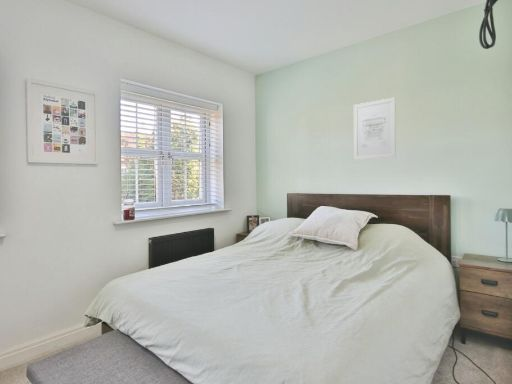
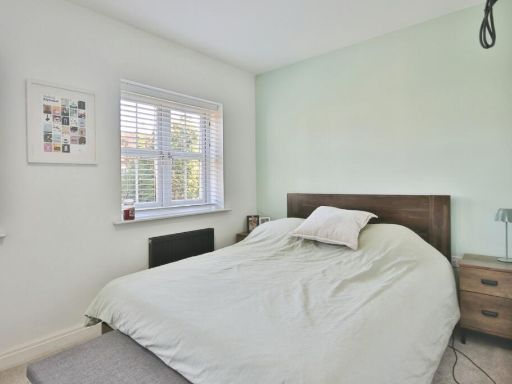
- wall art (373, 130)
